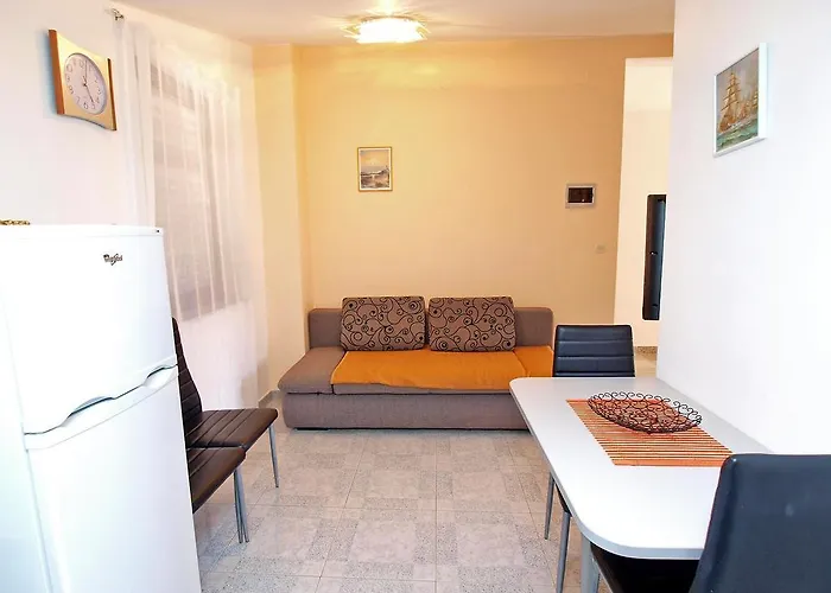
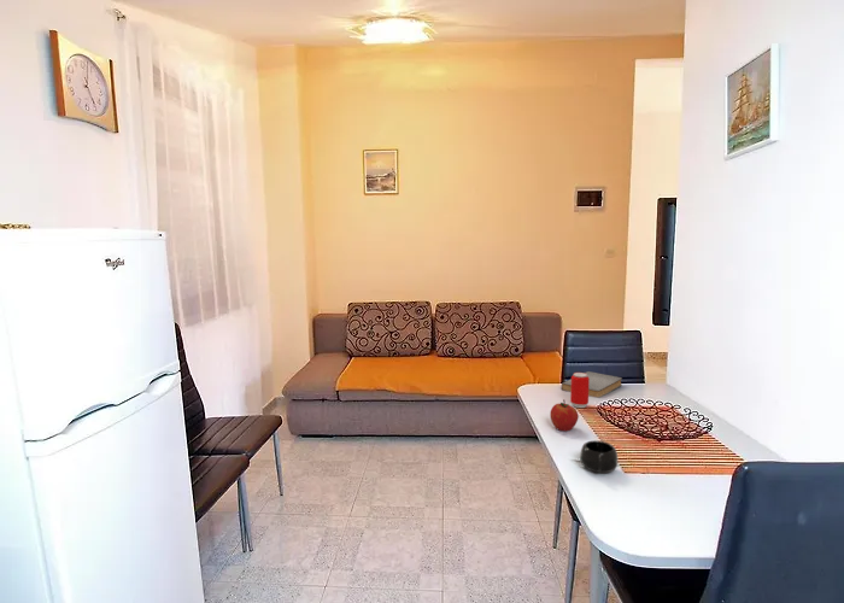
+ mug (598, 458)
+ beverage can (579, 390)
+ apple (563, 414)
+ book (592, 384)
